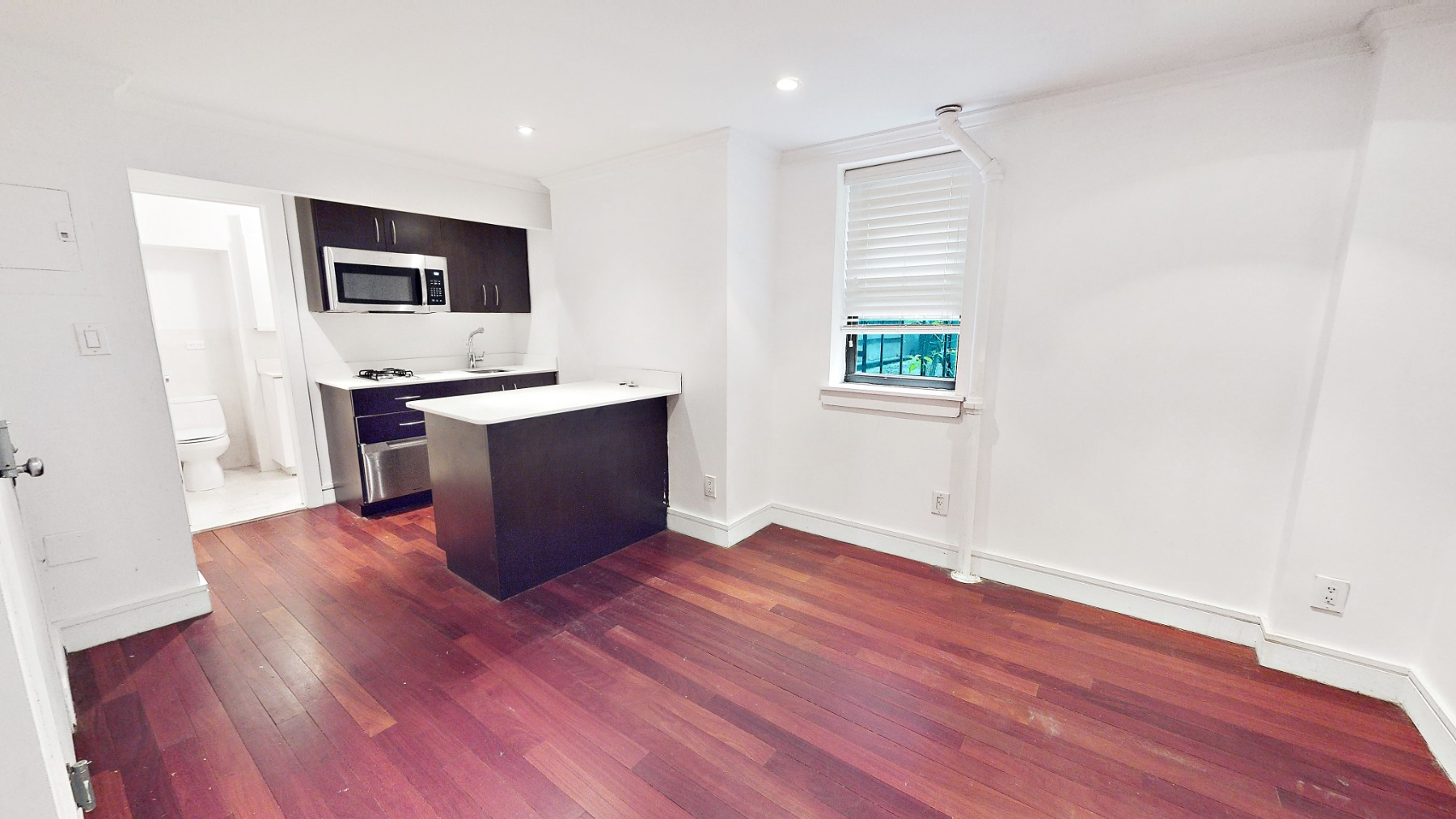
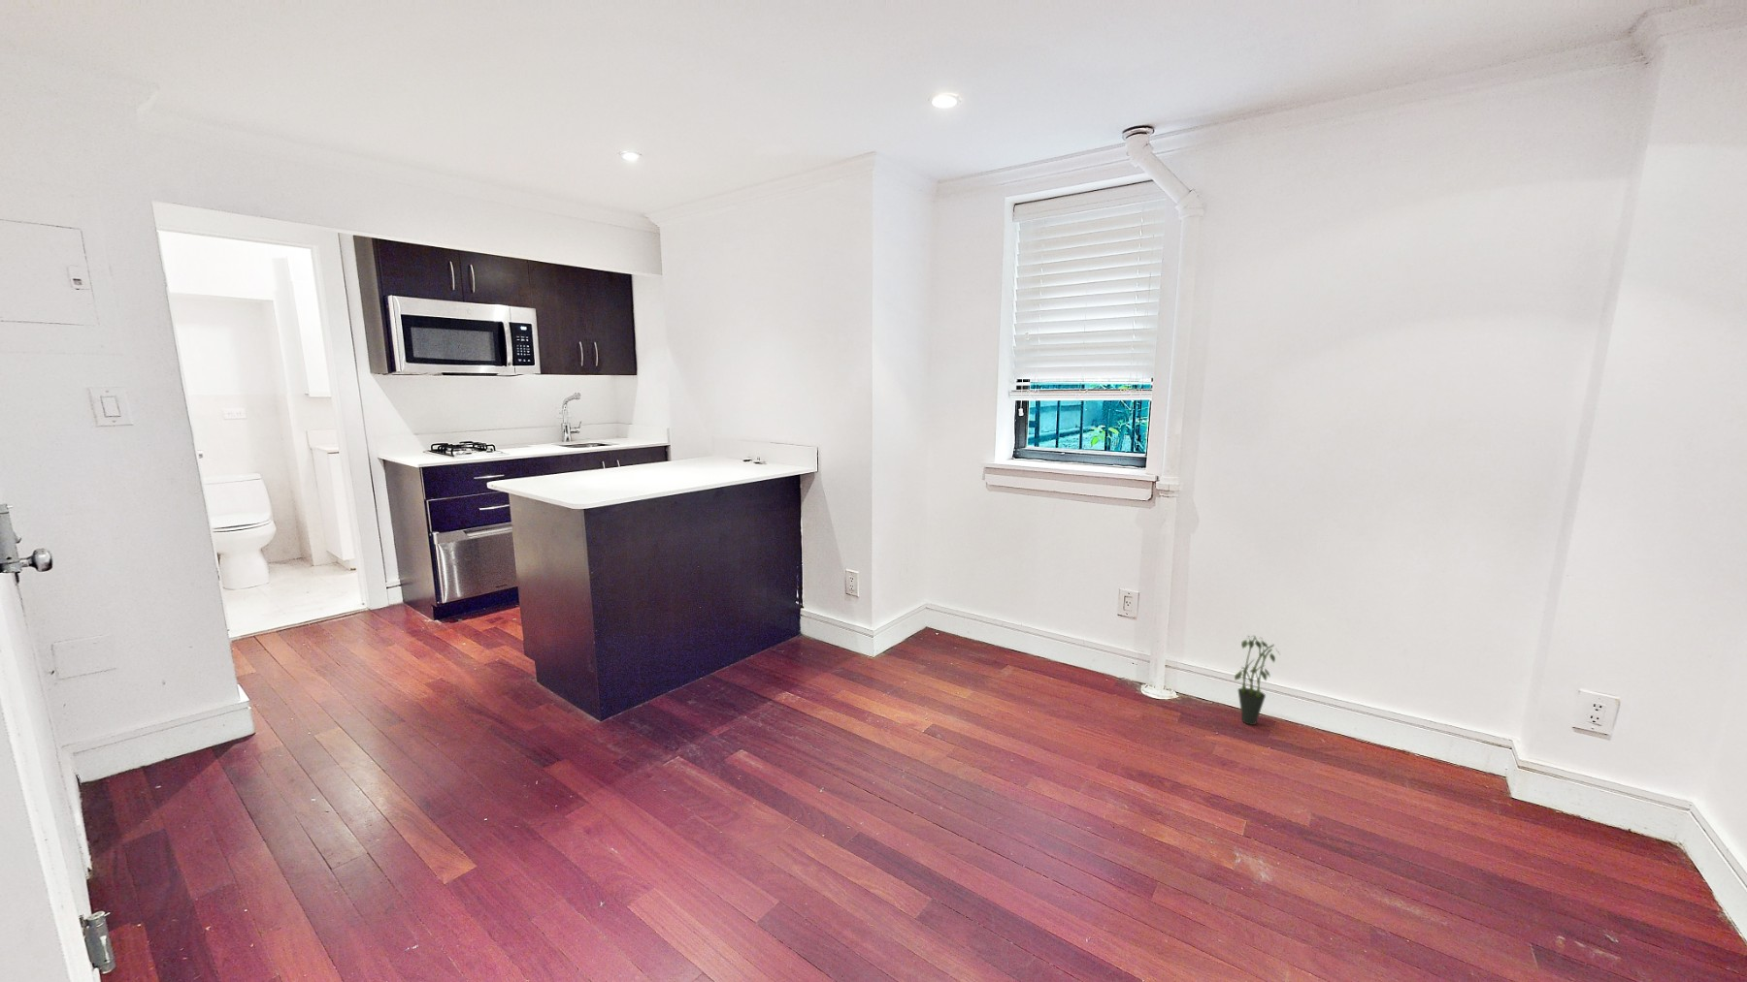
+ potted plant (1257, 681)
